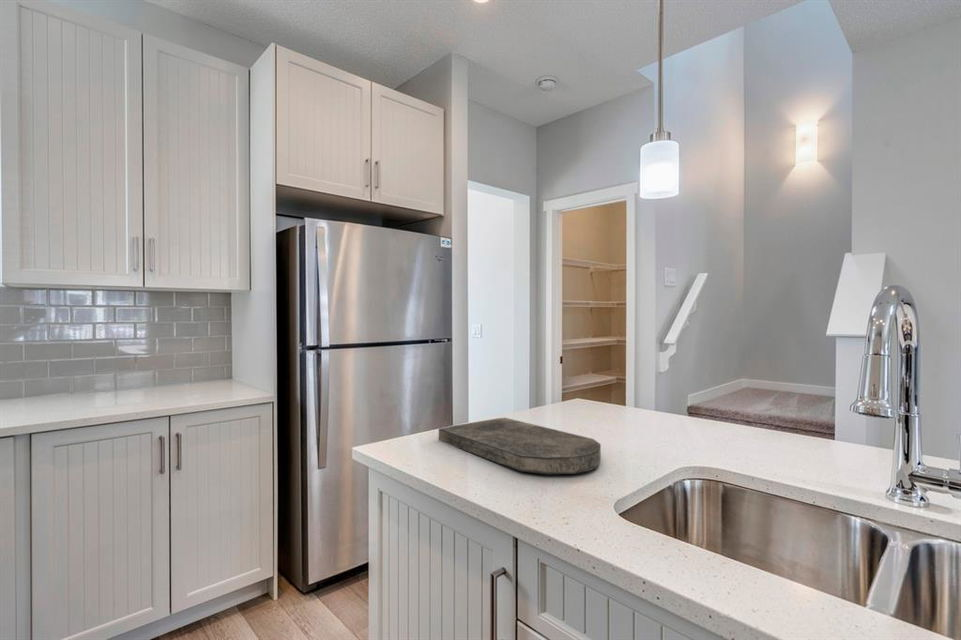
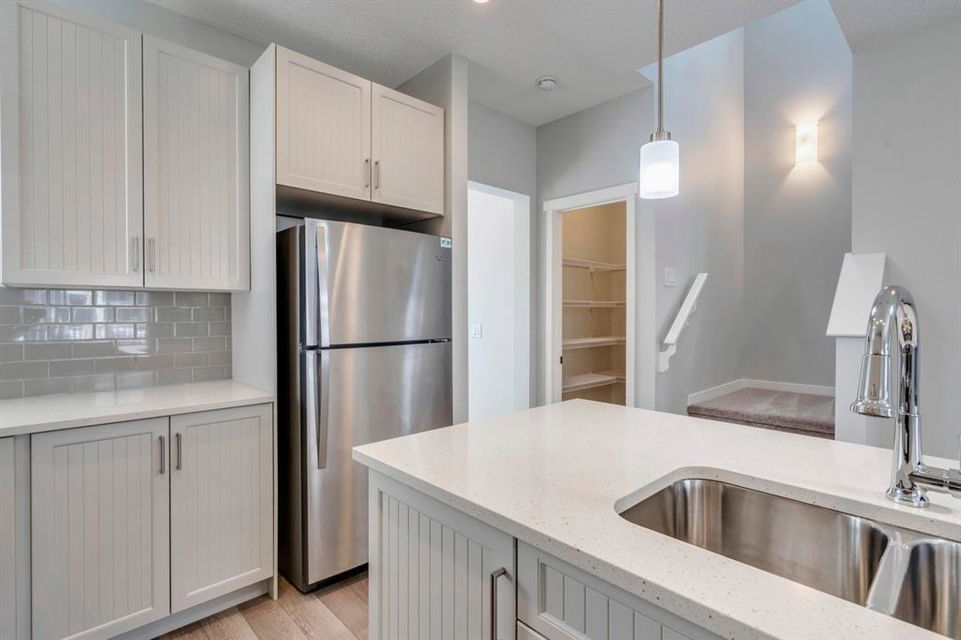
- cutting board (523, 443)
